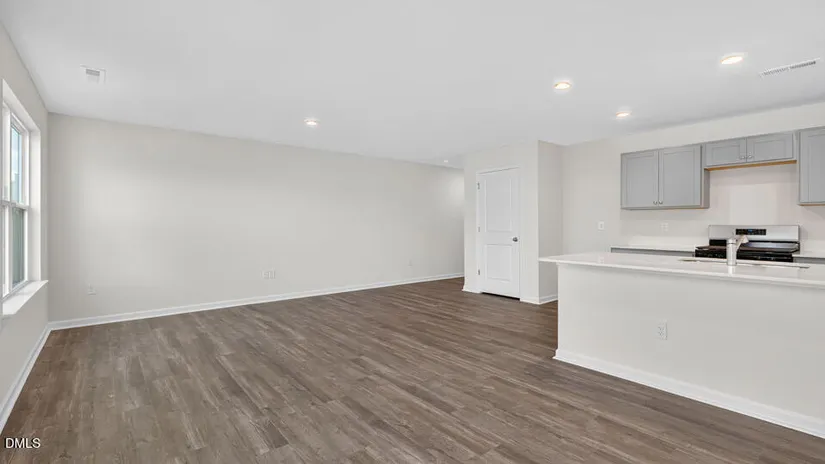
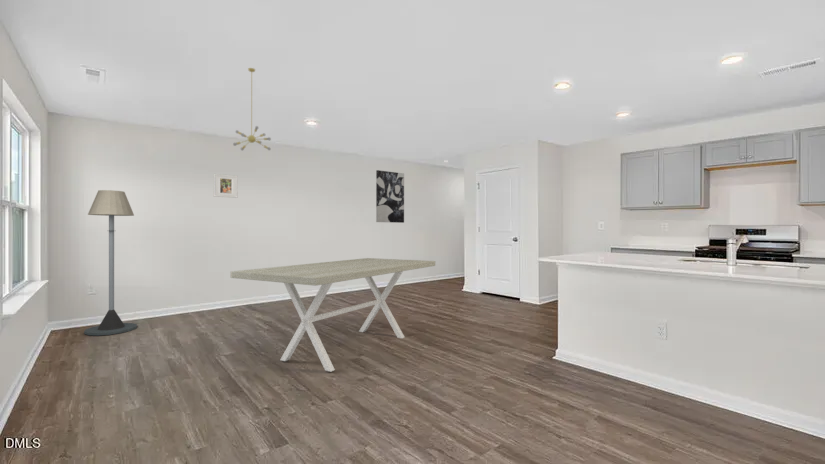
+ dining table (348, 307)
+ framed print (225, 186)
+ wall art (390, 197)
+ floor lamp (111, 260)
+ chandelier (251, 108)
